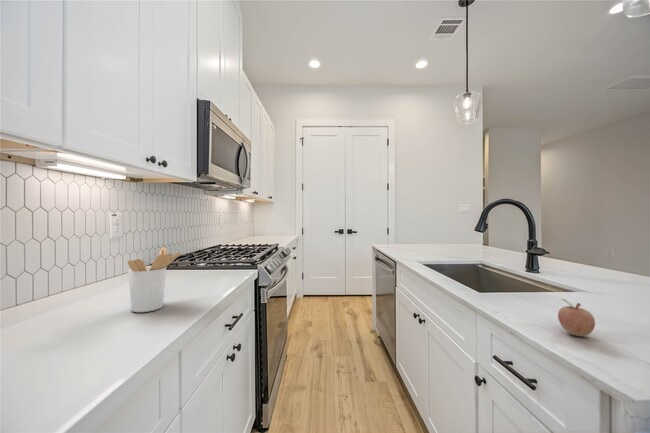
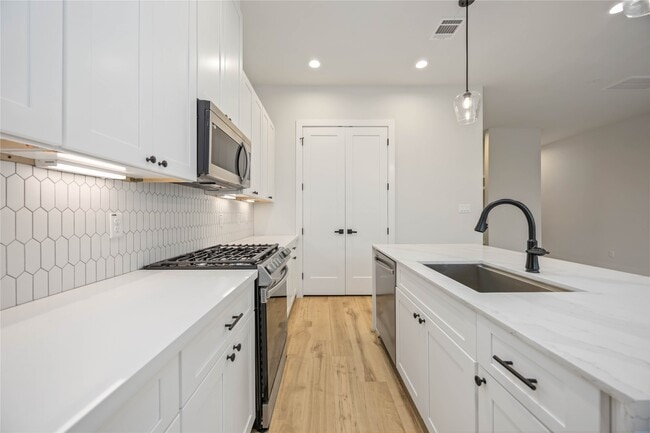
- fruit (575, 317)
- utensil holder (154, 278)
